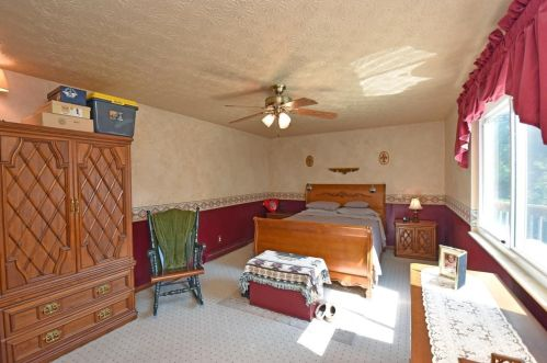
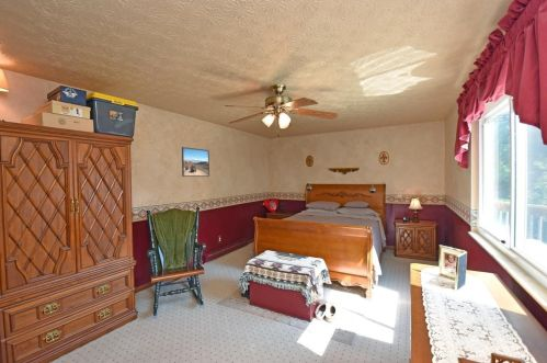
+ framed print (196, 162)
